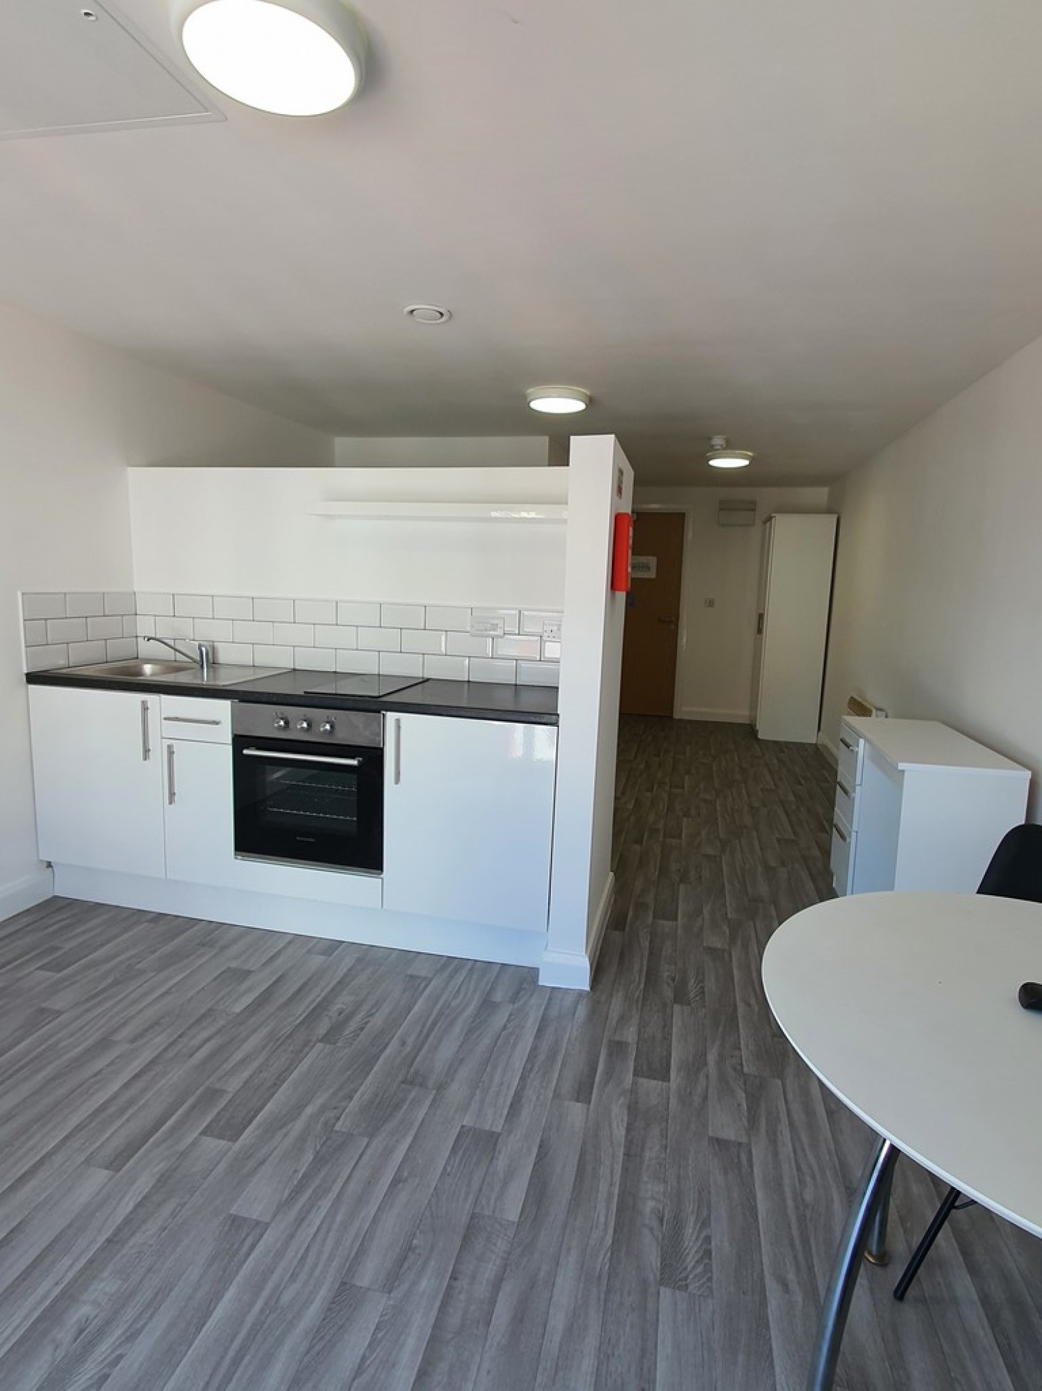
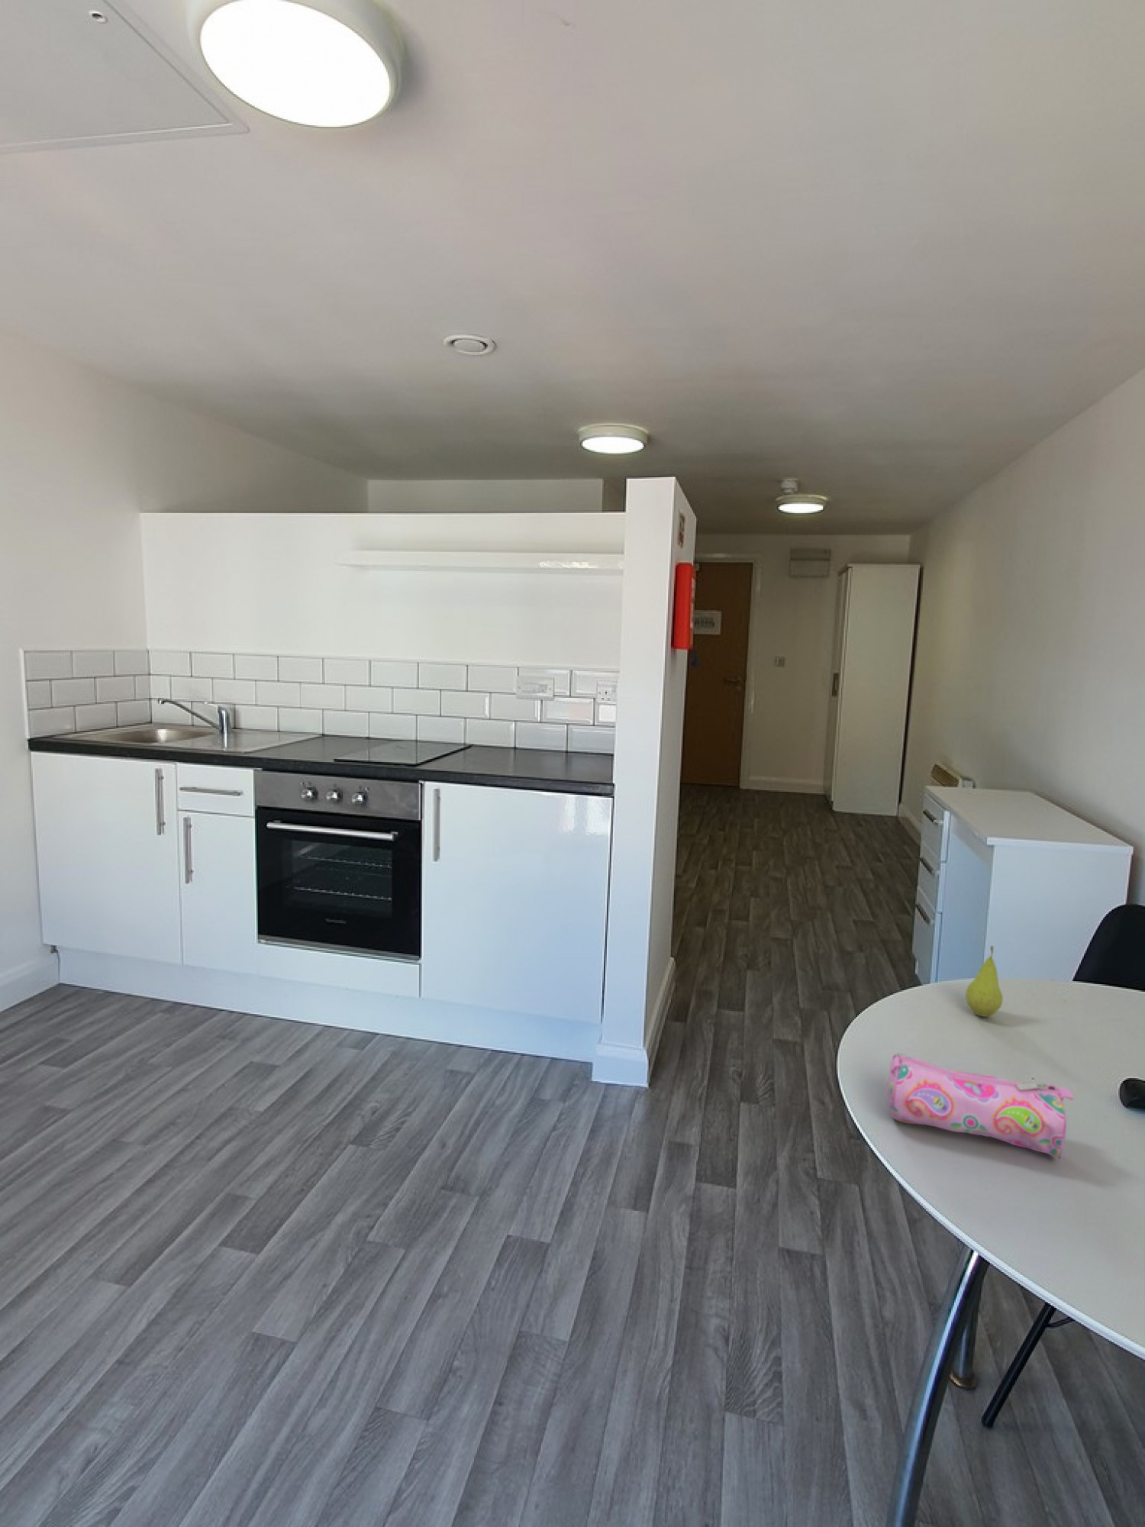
+ pencil case (974, 1101)
+ fruit (985, 982)
